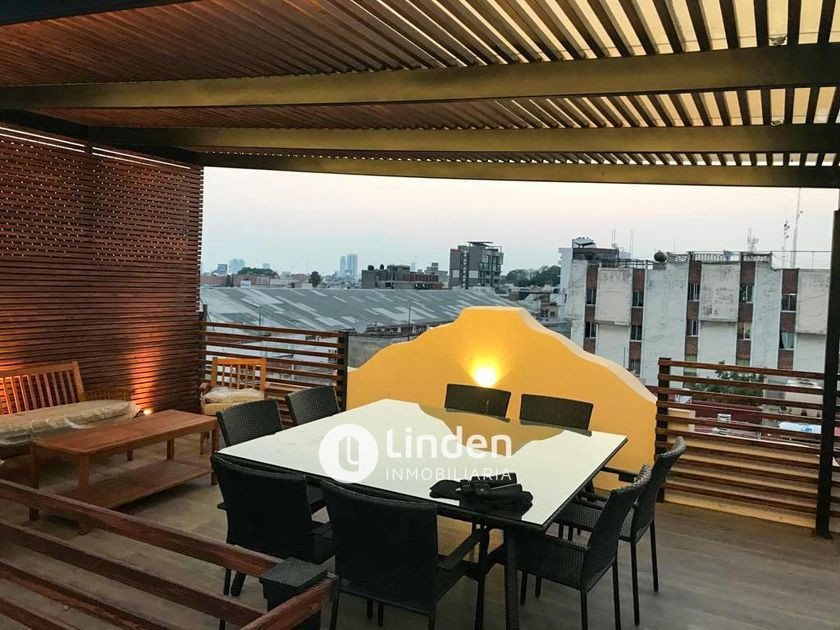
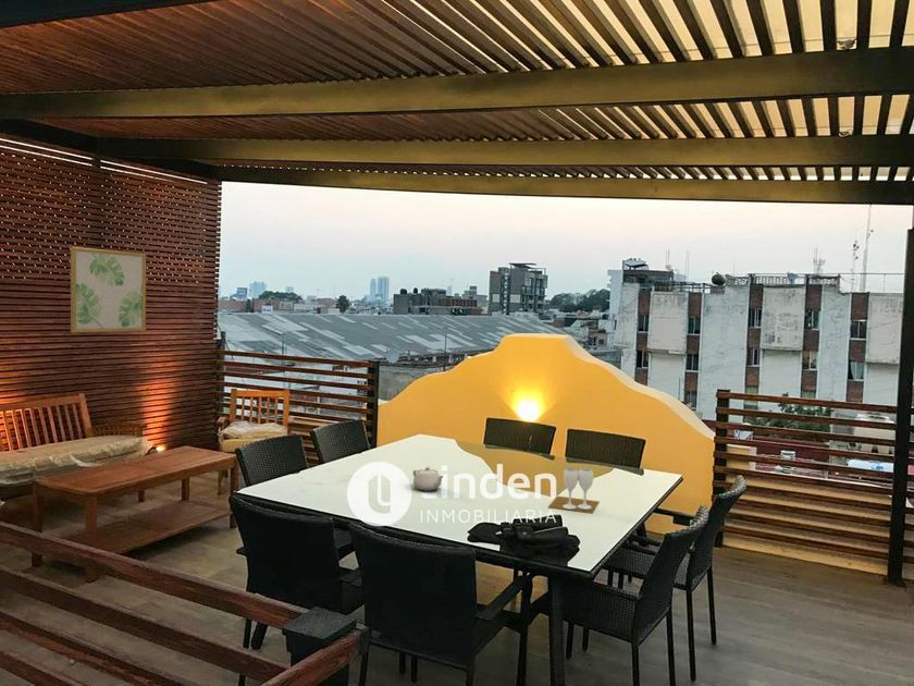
+ wineglass (575, 485)
+ teapot (428, 477)
+ wall art (110, 291)
